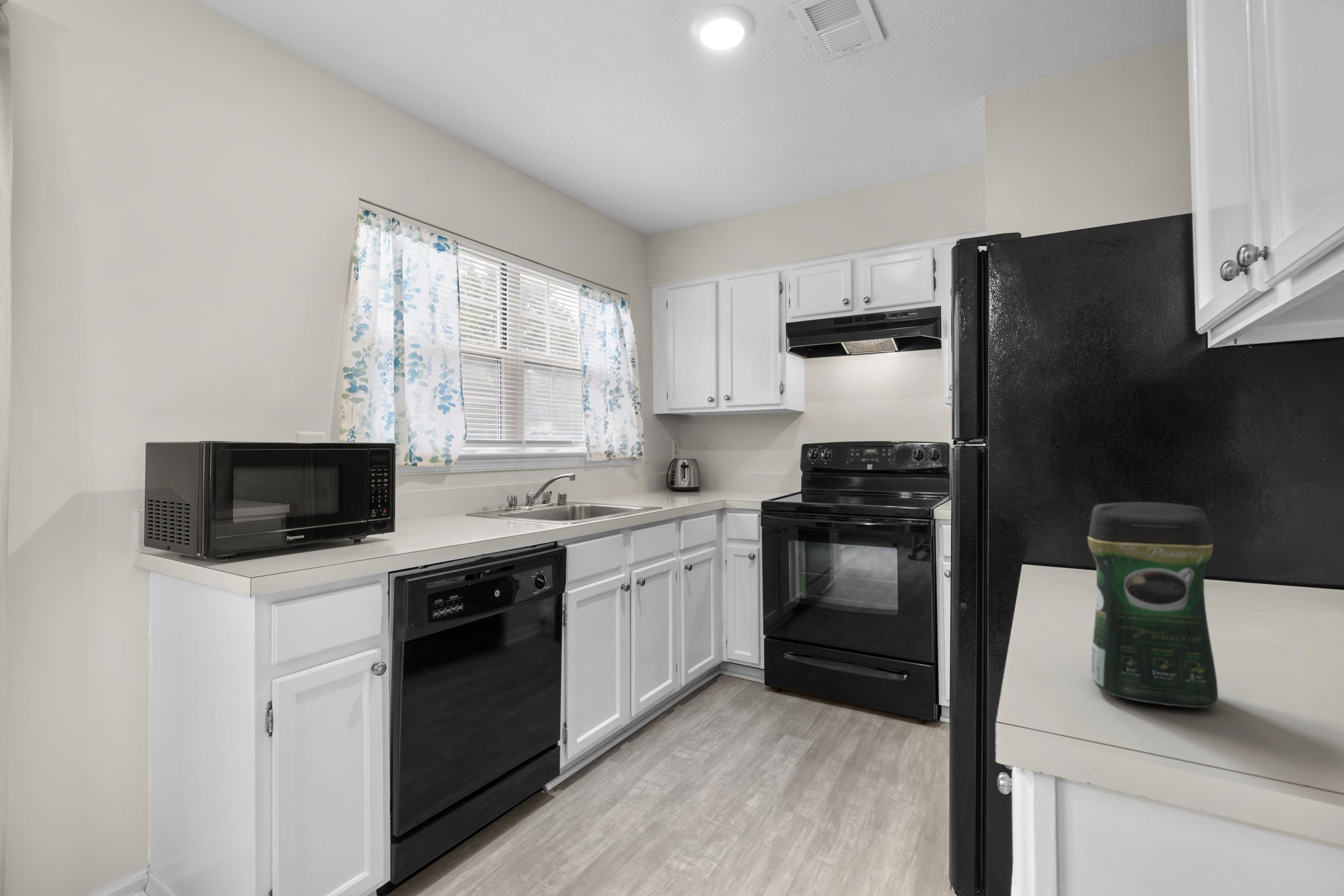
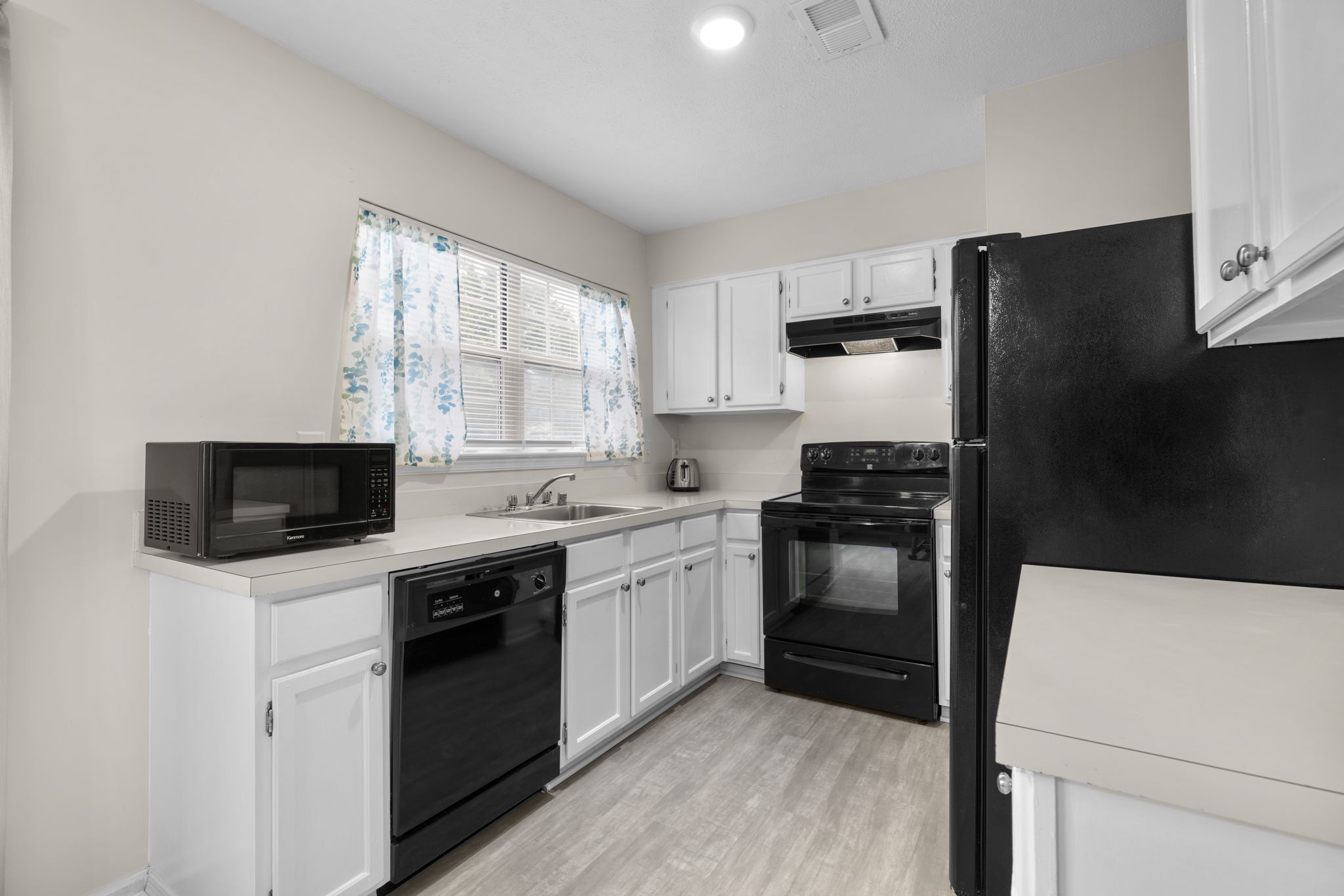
- coffee jar (1148, 598)
